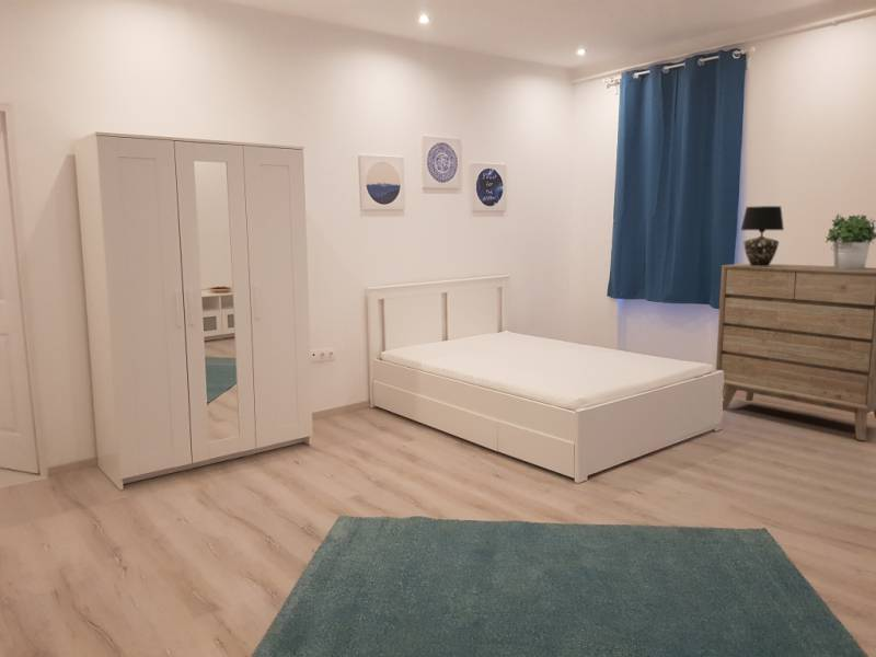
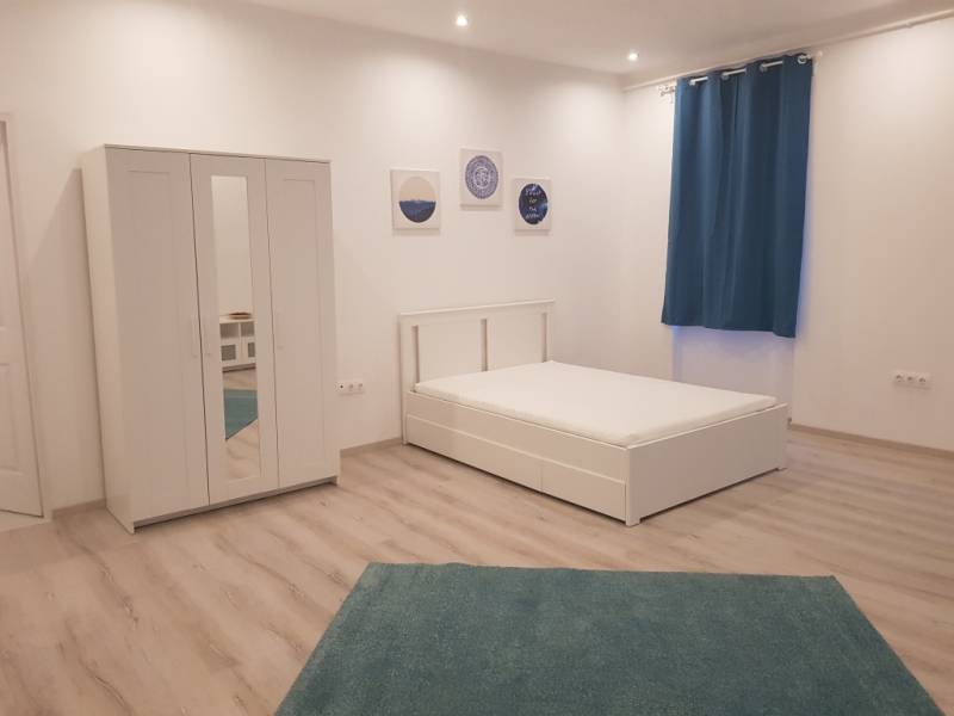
- potted plant (848, 240)
- table lamp (761, 235)
- dresser (805, 343)
